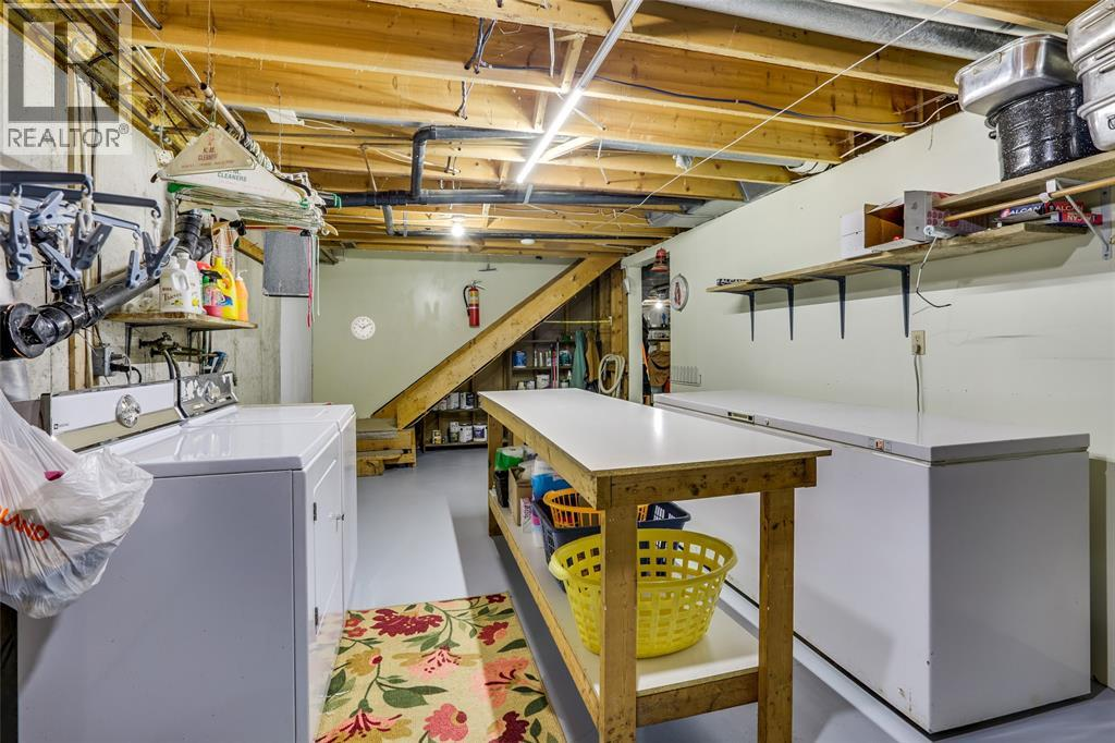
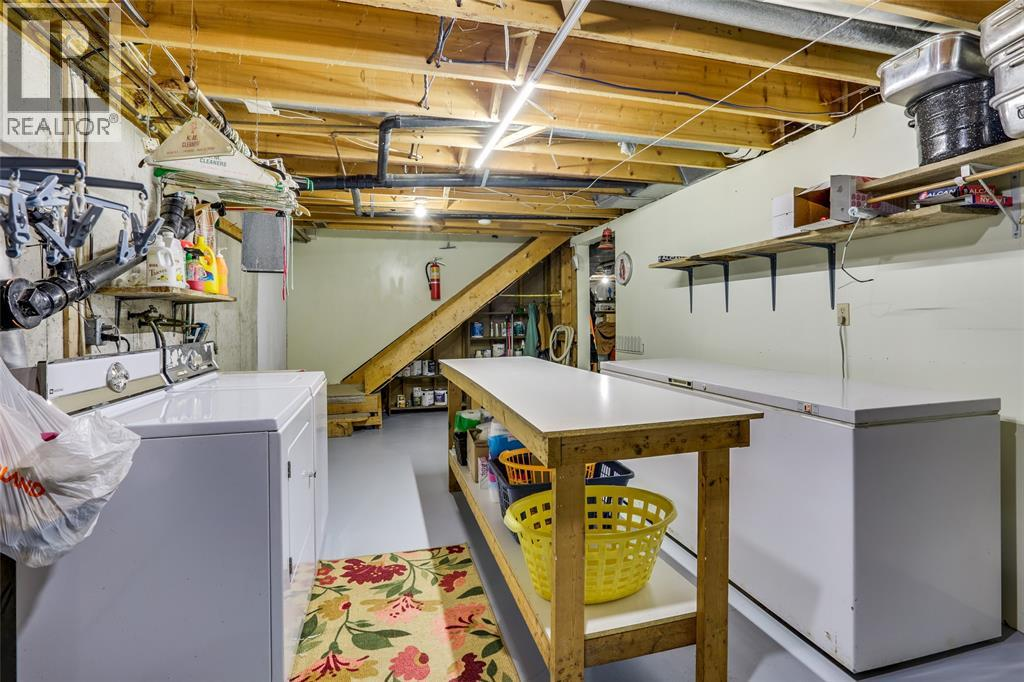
- wall clock (363, 328)
